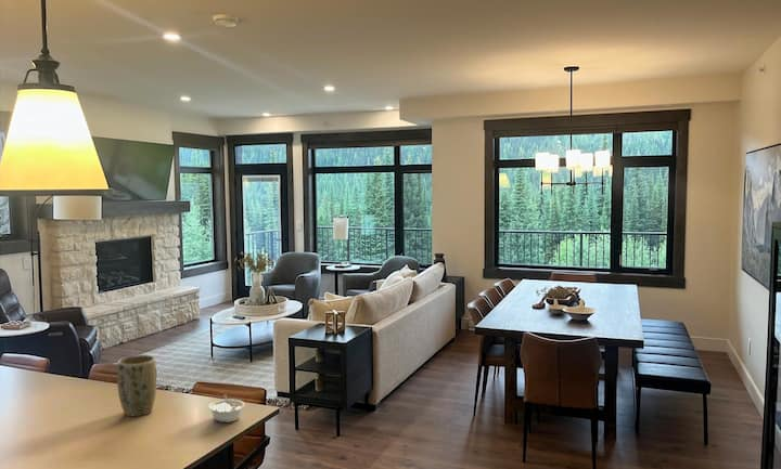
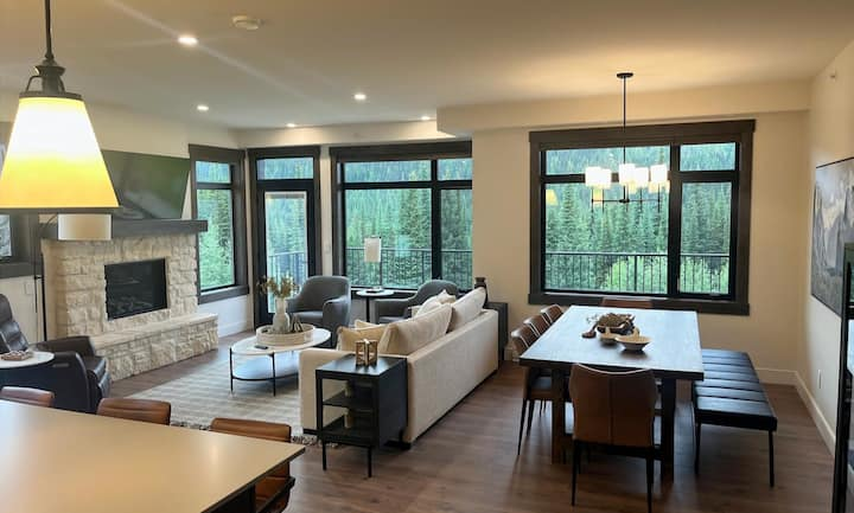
- plant pot (137, 386)
- legume (226, 409)
